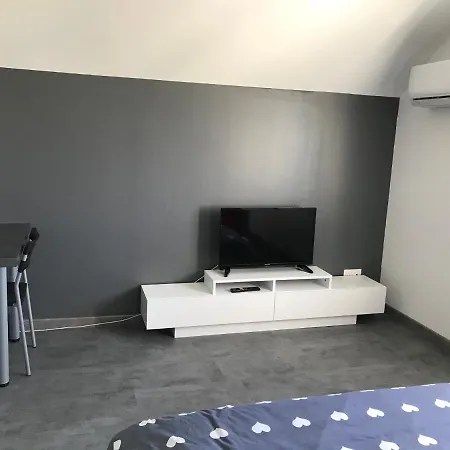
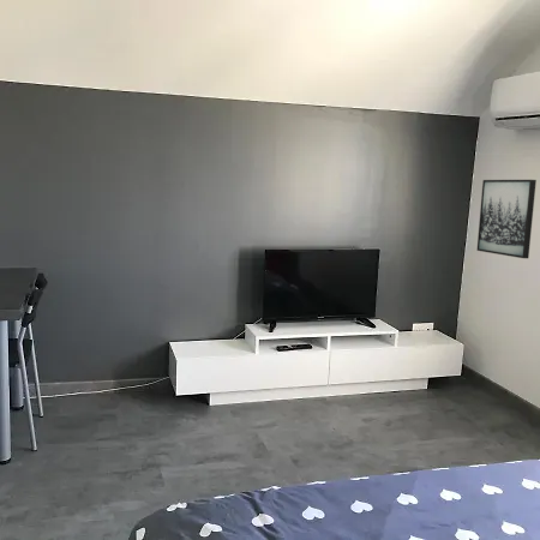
+ wall art (504, 217)
